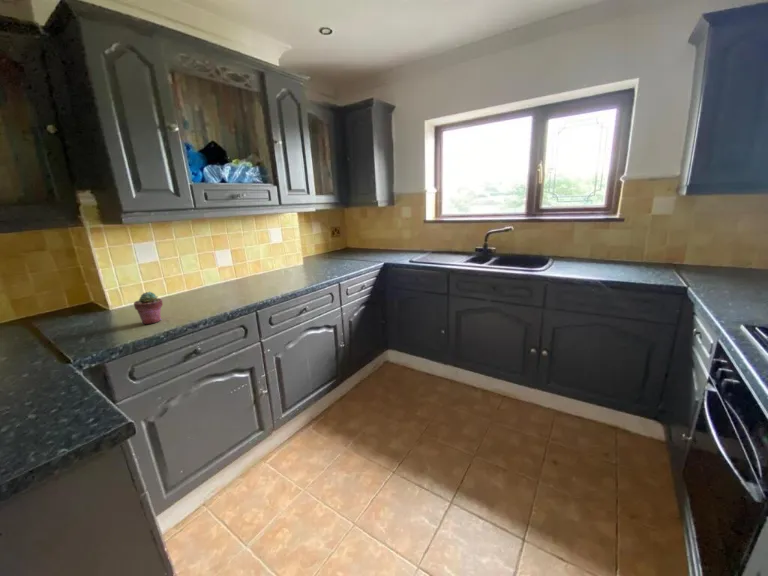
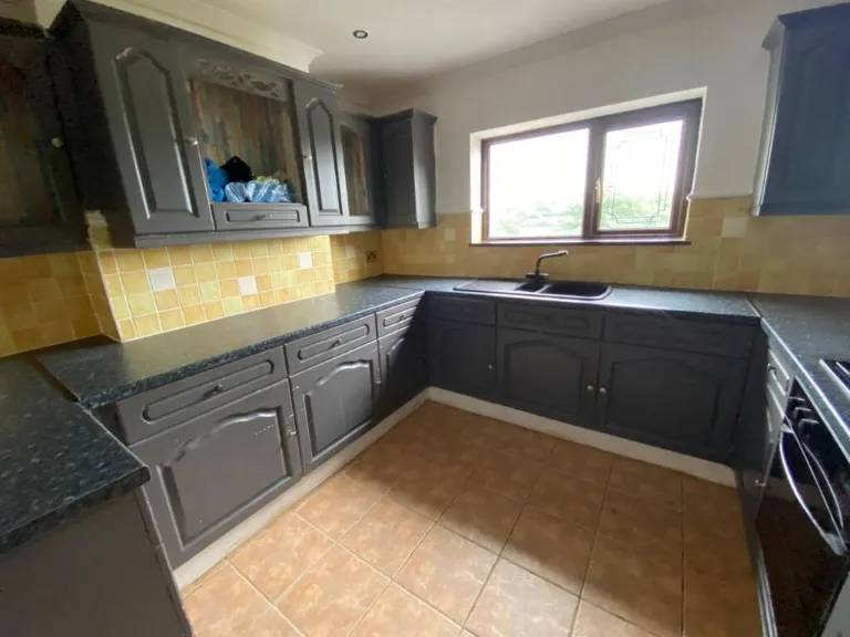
- potted succulent (149, 307)
